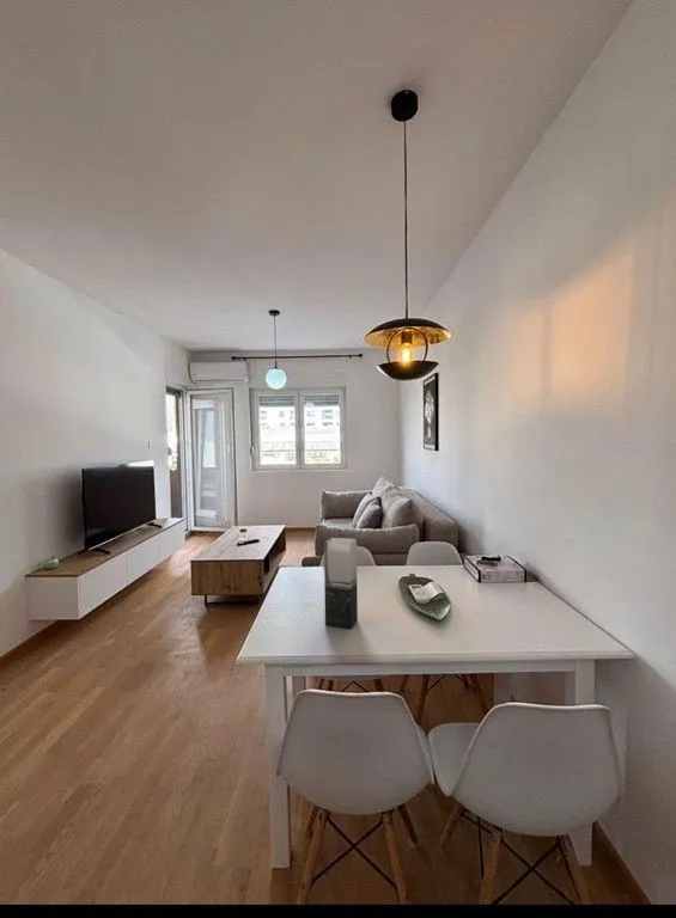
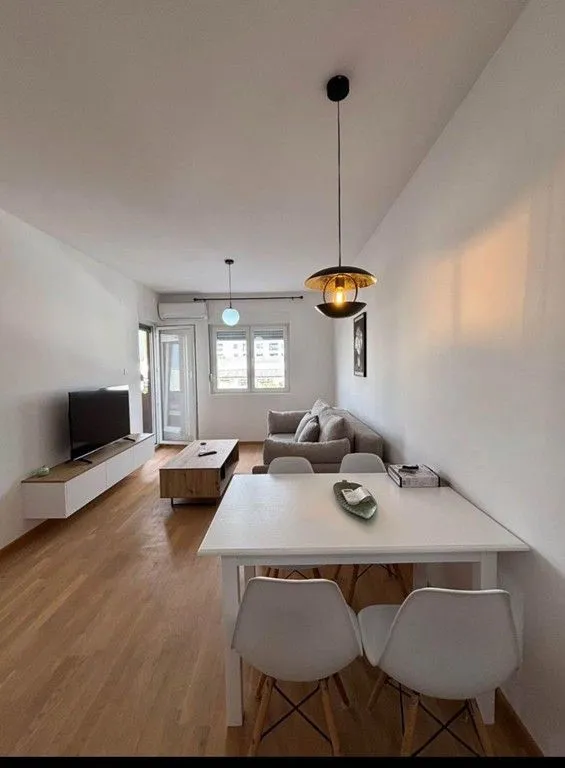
- vase (341, 581)
